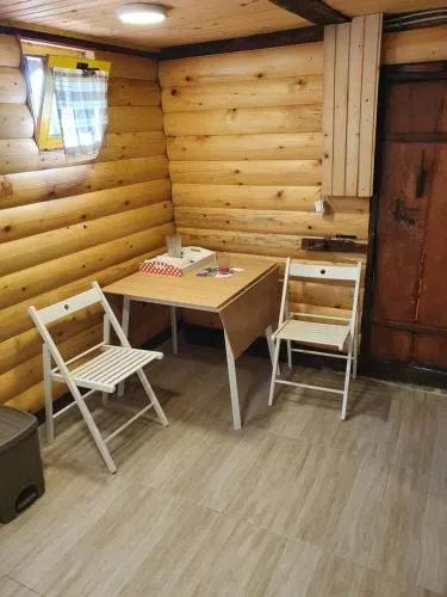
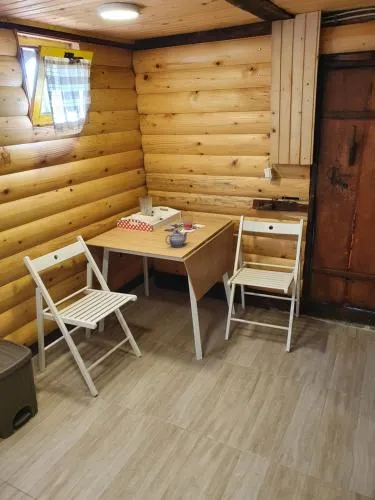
+ teapot (177, 237)
